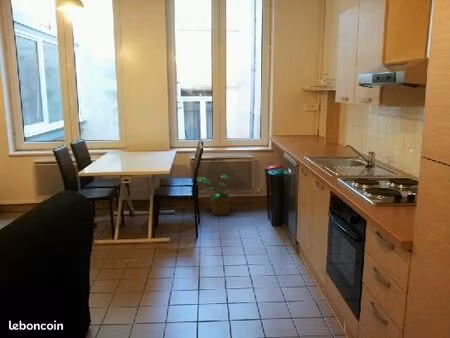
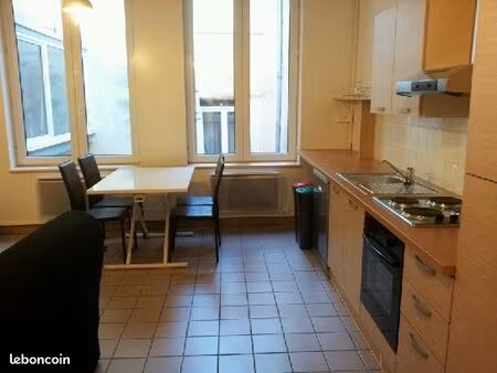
- potted plant (213, 194)
